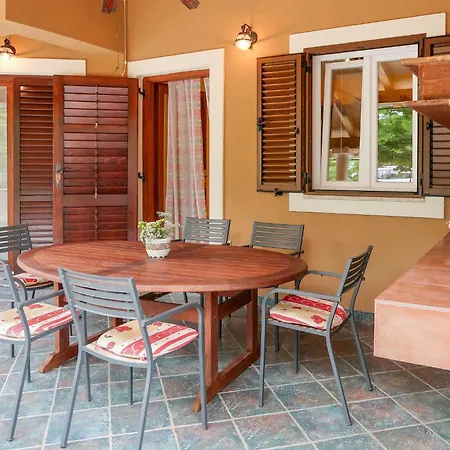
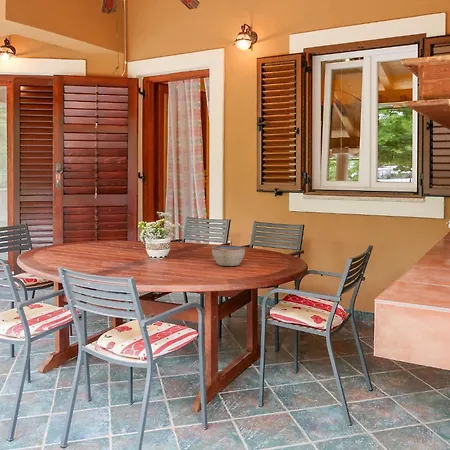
+ bowl (228, 256)
